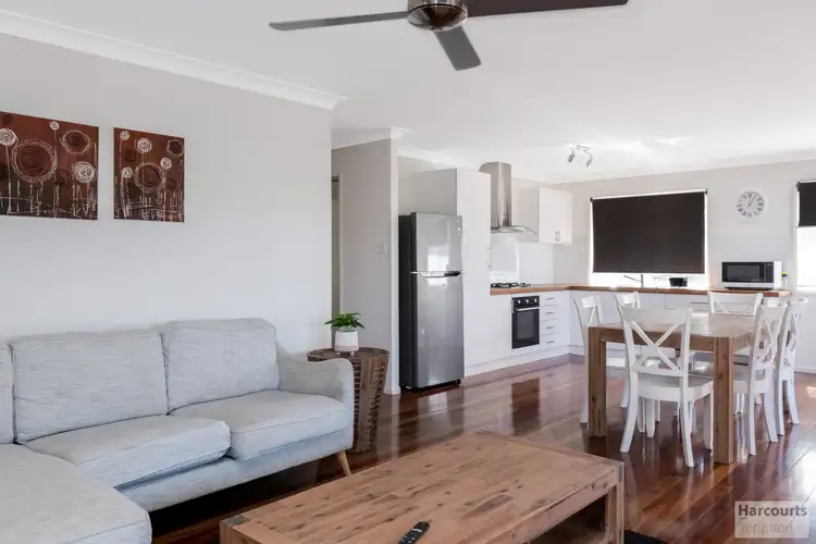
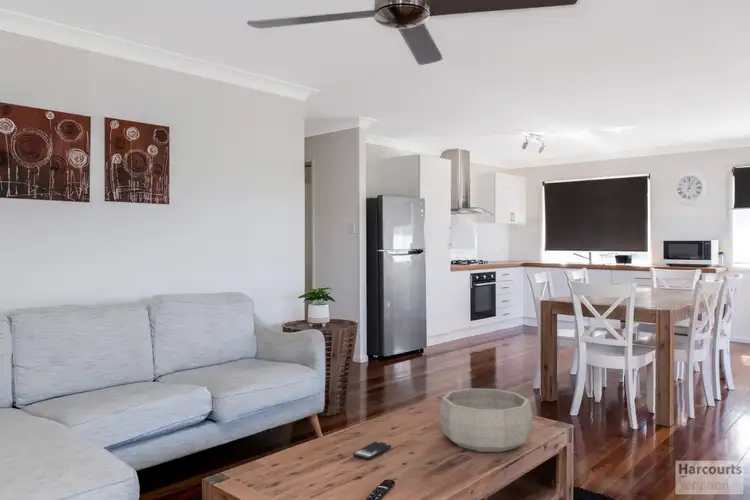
+ smartphone (372, 450)
+ decorative bowl (485, 419)
